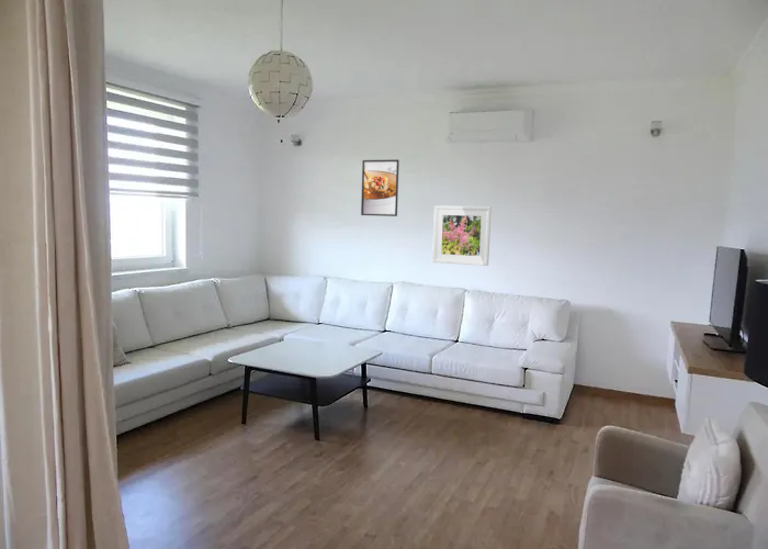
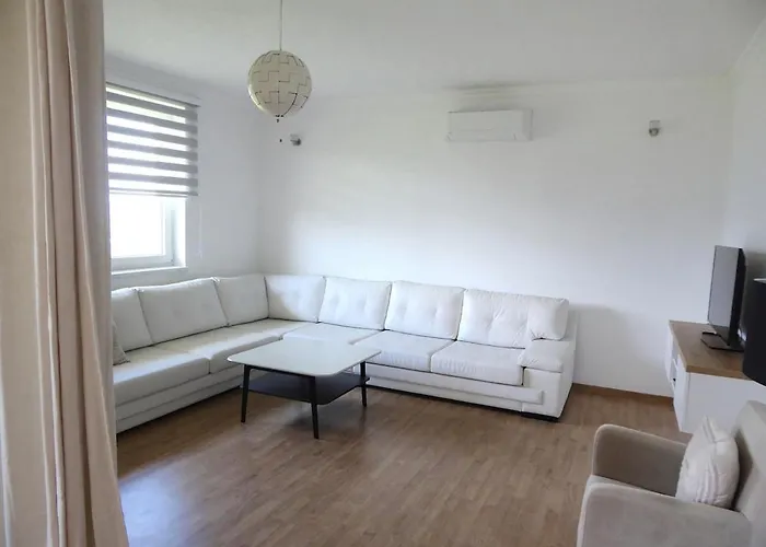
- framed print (380, 188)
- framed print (461, 235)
